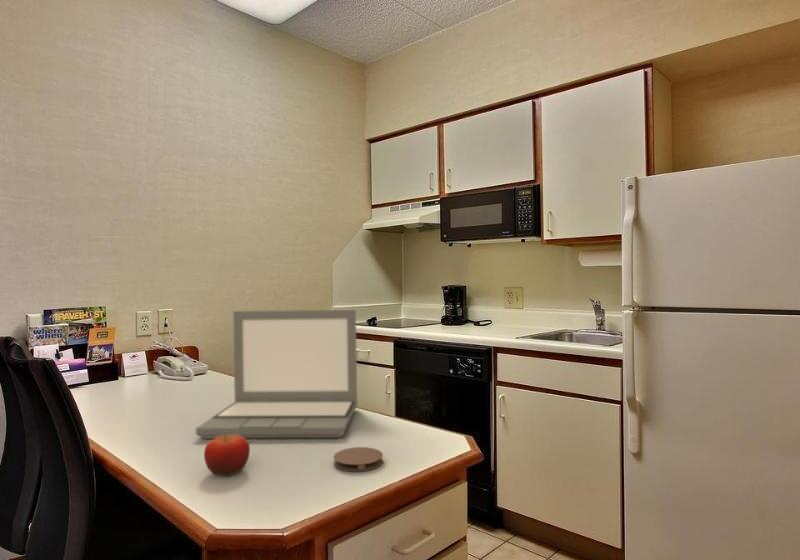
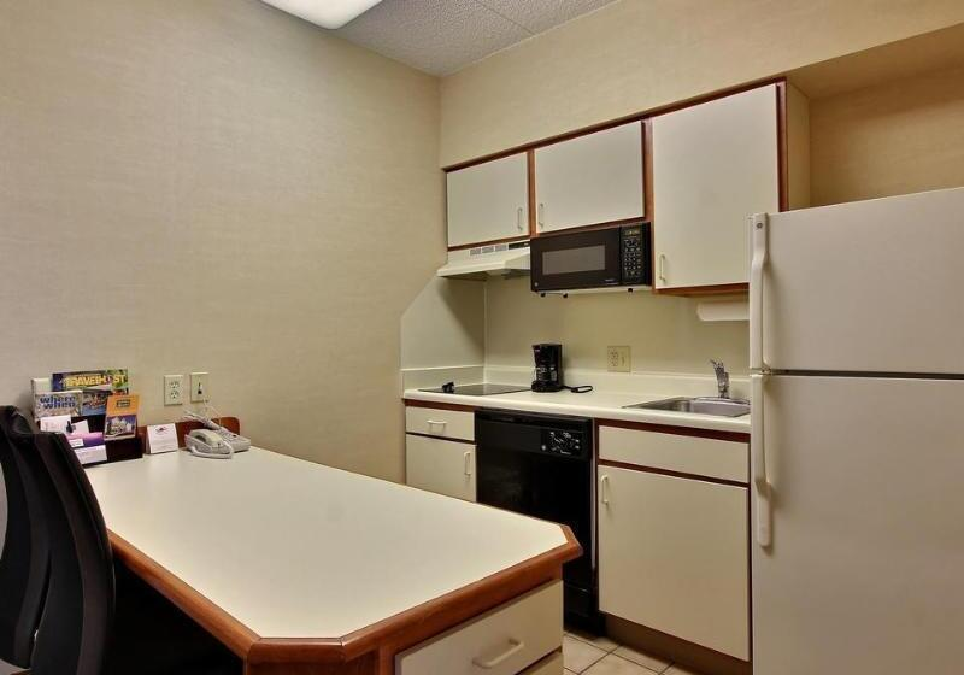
- fruit (227, 451)
- coaster (358, 458)
- laptop (283, 368)
